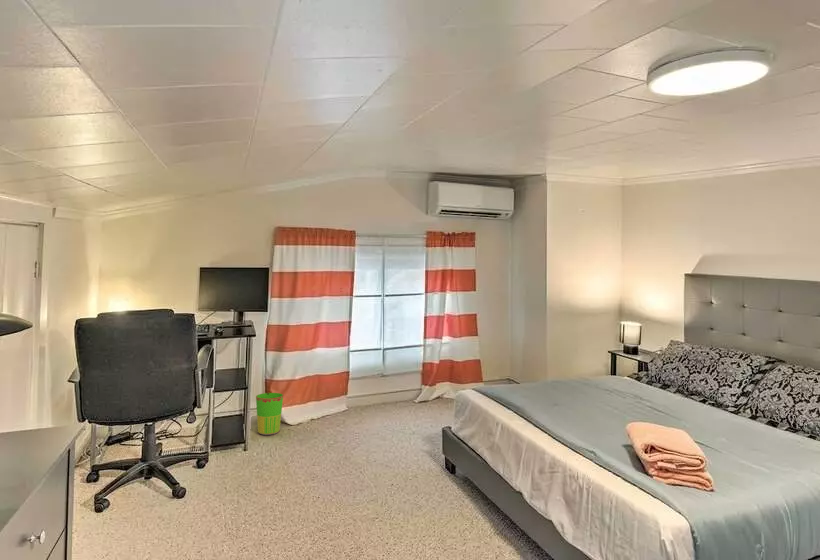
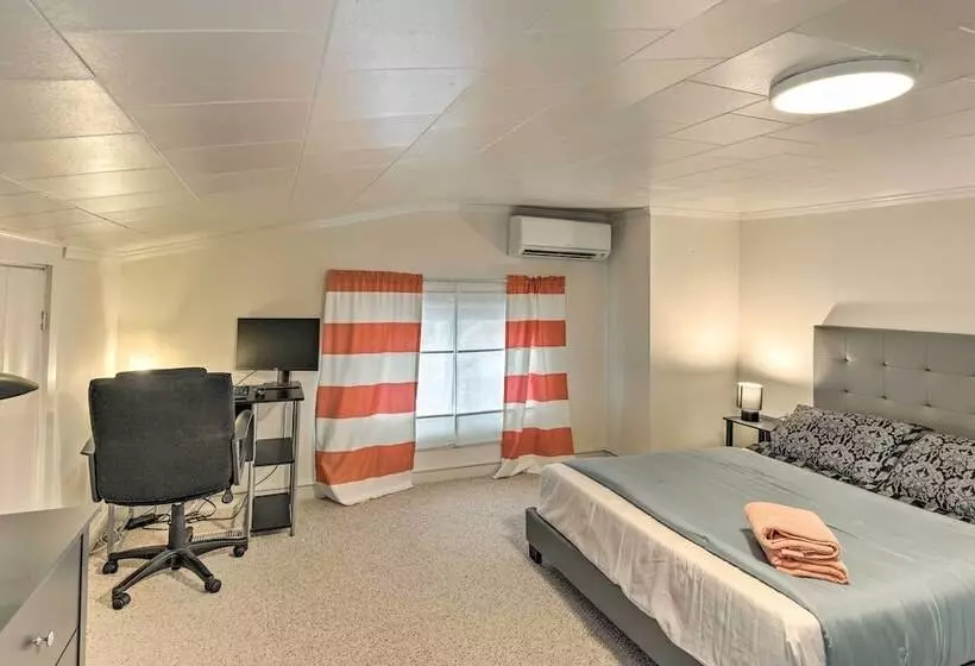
- waste bin (269, 413)
